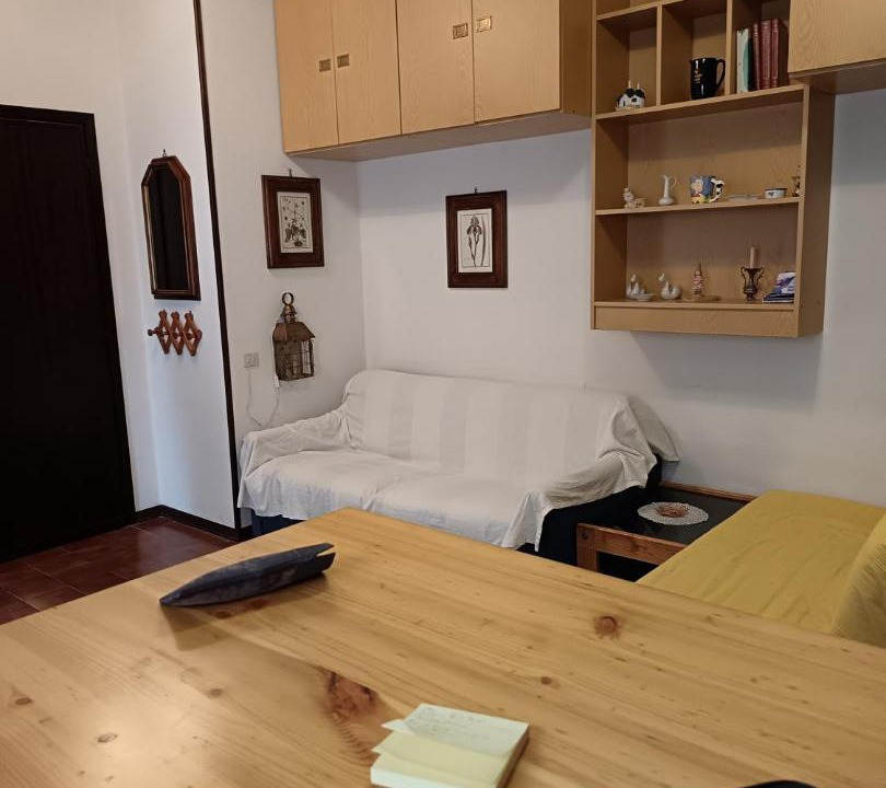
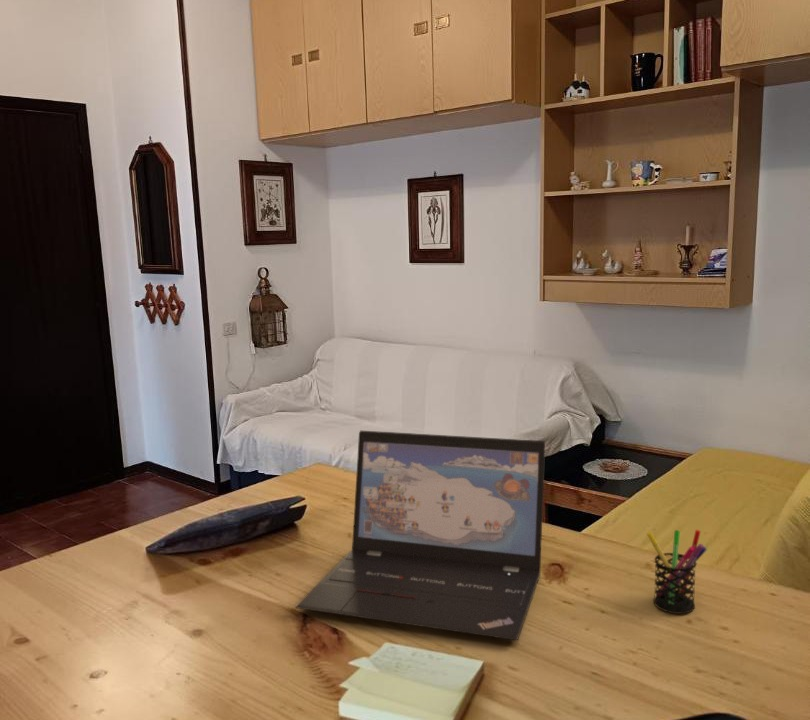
+ laptop (426, 522)
+ pen holder (677, 565)
